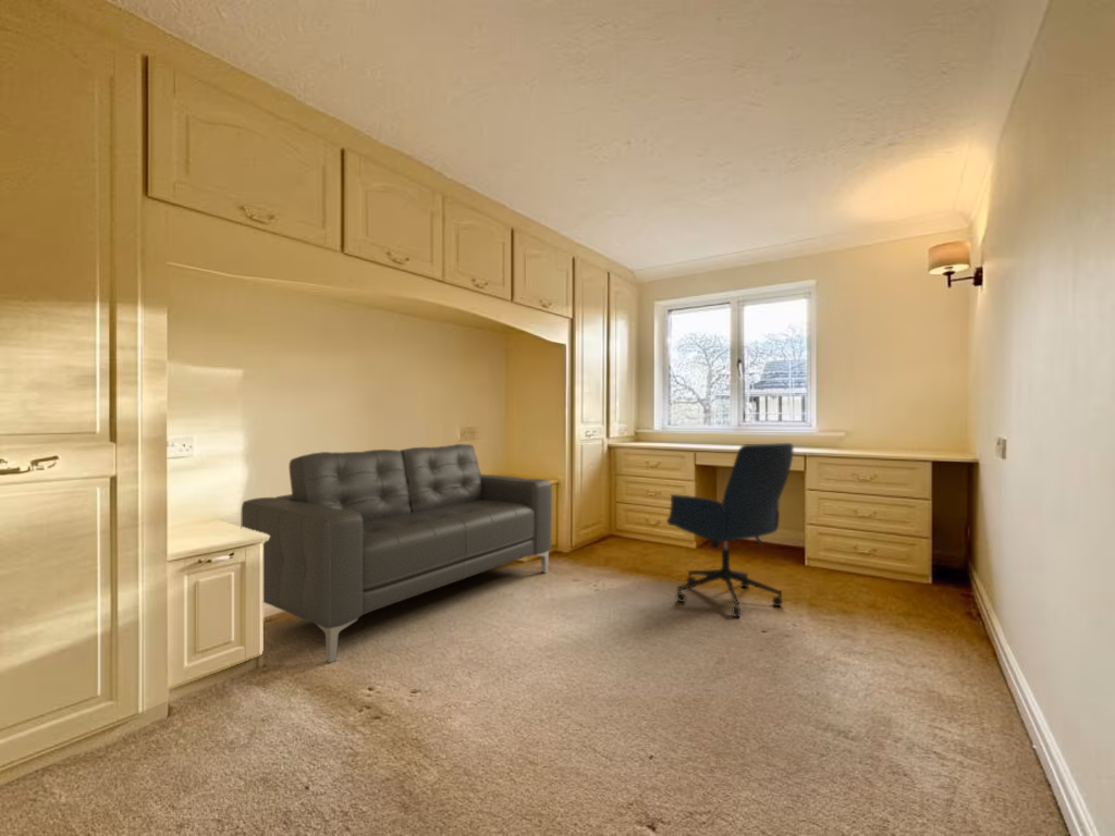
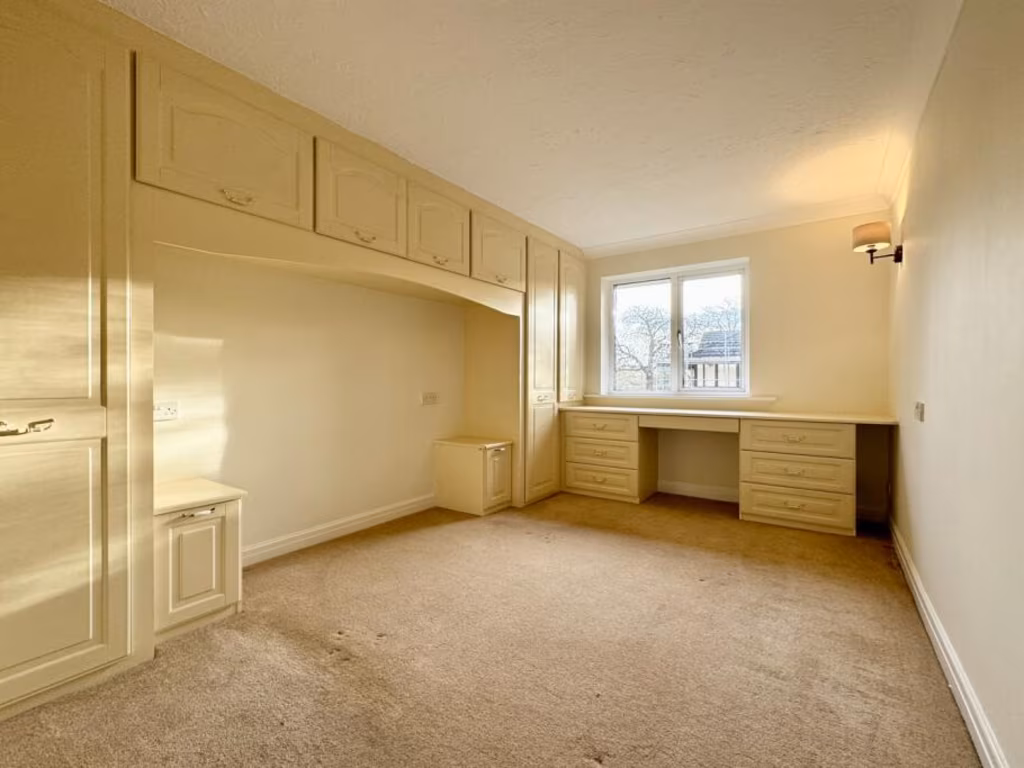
- sofa (418, 520)
- office chair (727, 520)
